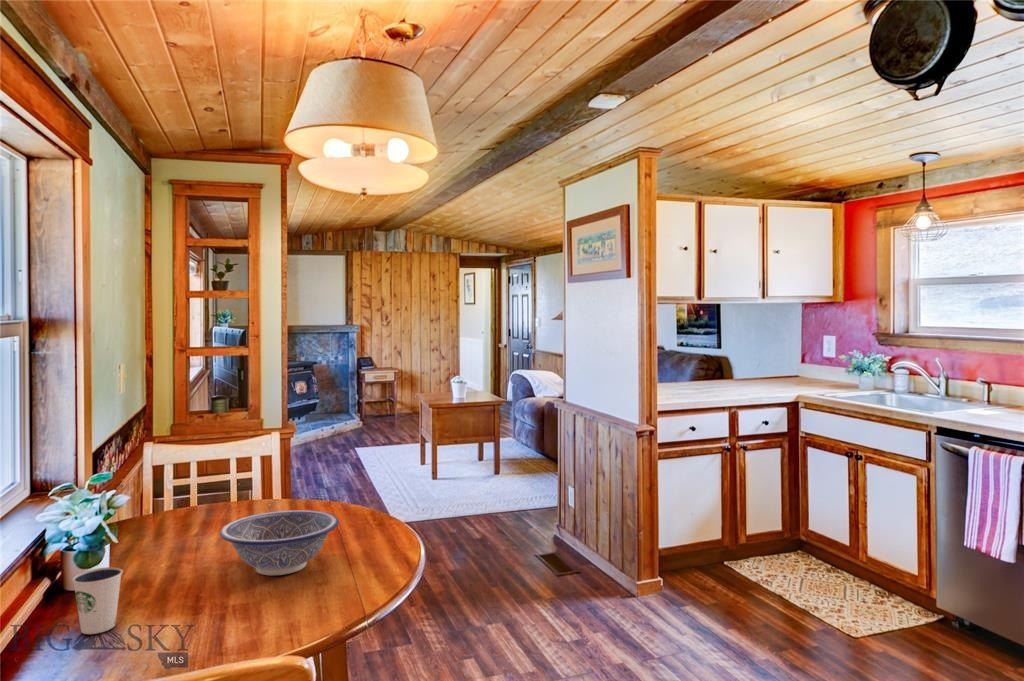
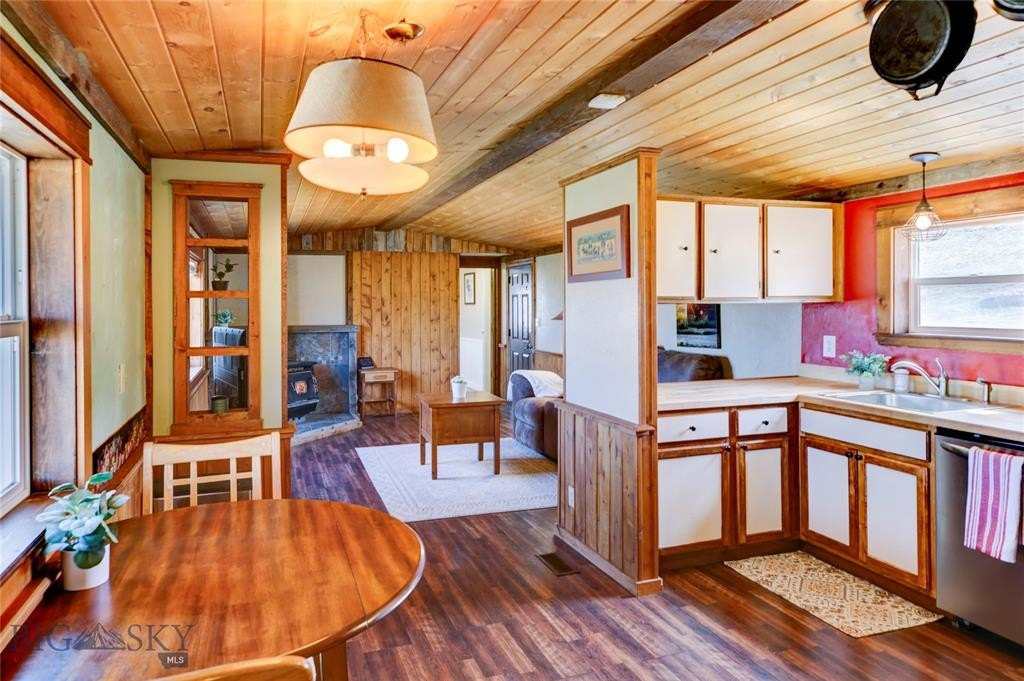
- decorative bowl (281, 545)
- dixie cup (98, 601)
